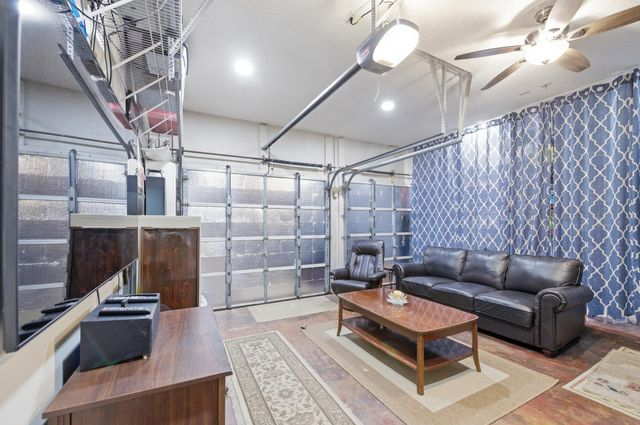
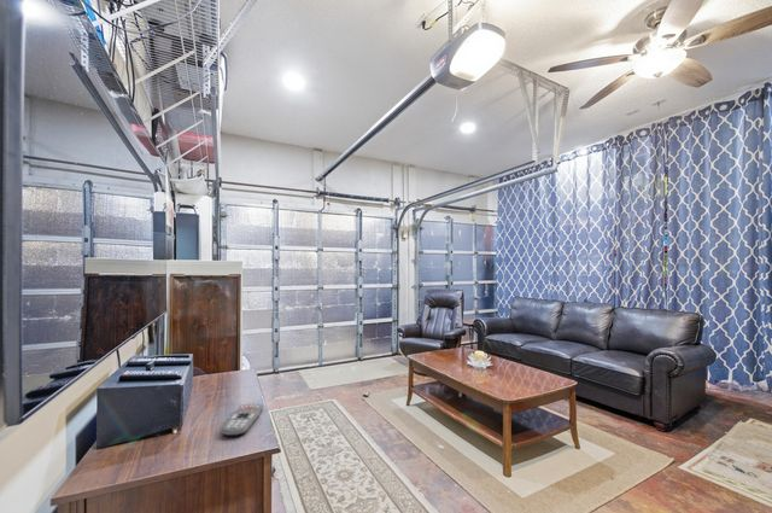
+ remote control (242, 419)
